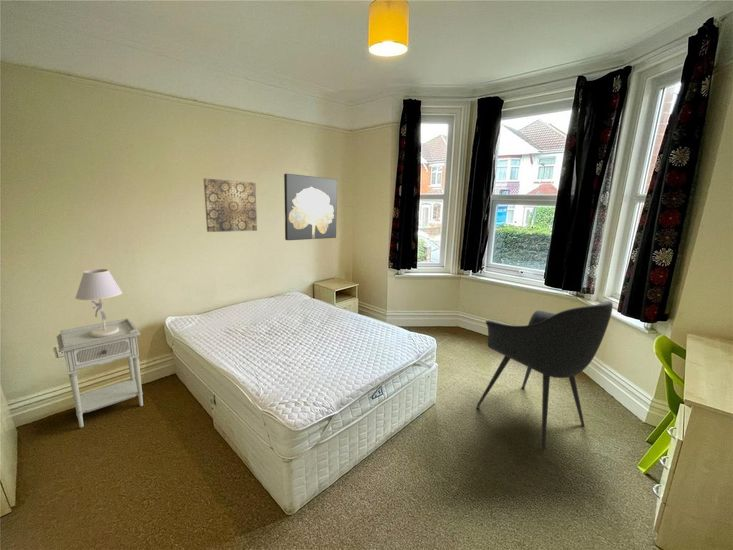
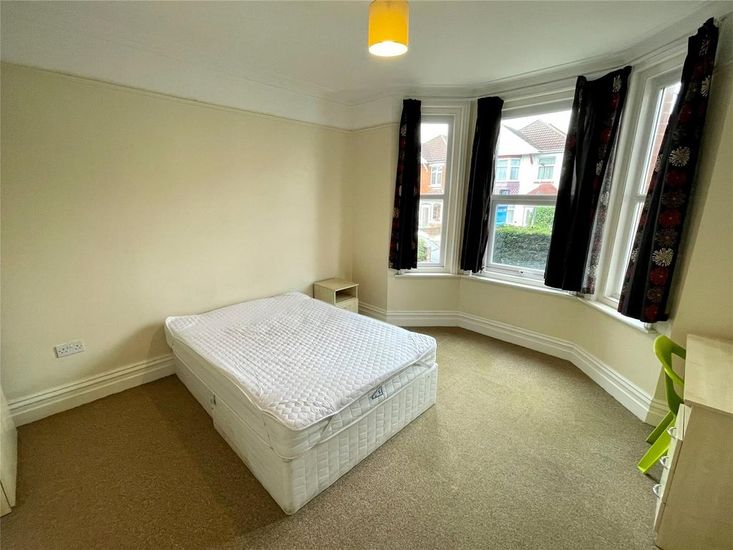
- armchair (537, 356)
- wall art (232, 206)
- table lamp (100, 302)
- nightstand (102, 364)
- wall art (312, 208)
